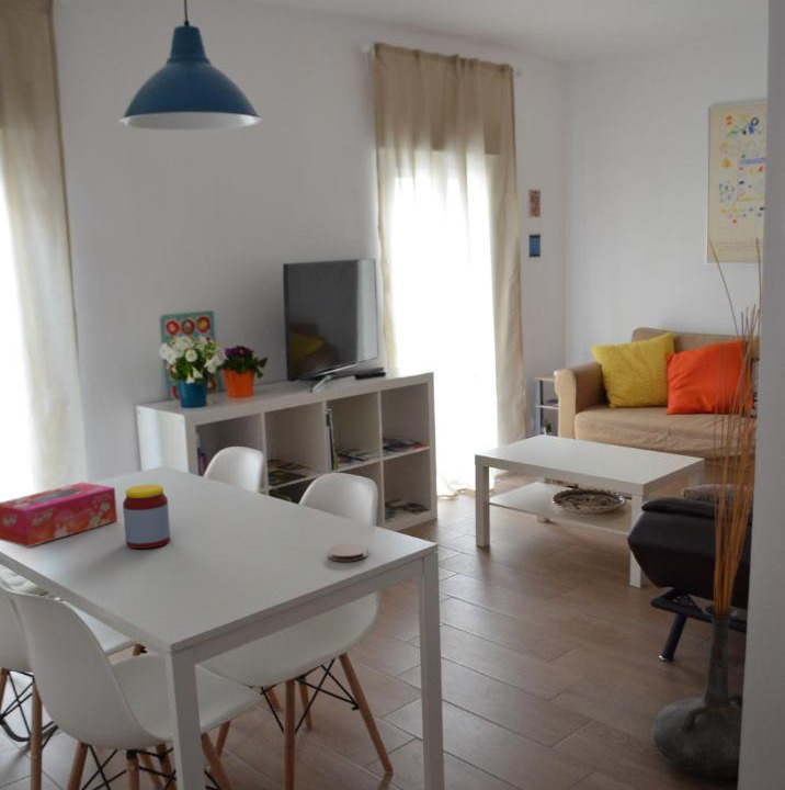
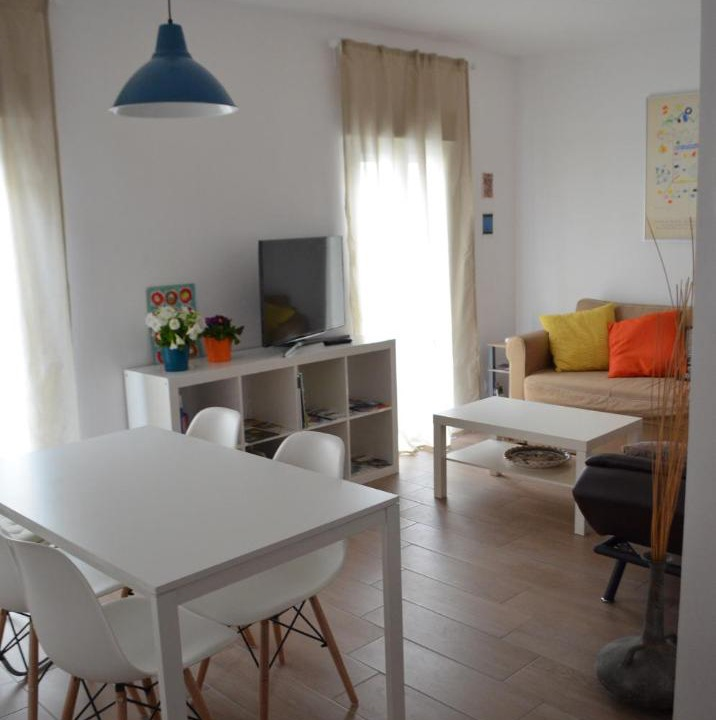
- tissue box (57, 512)
- coaster (348, 552)
- jar (146, 515)
